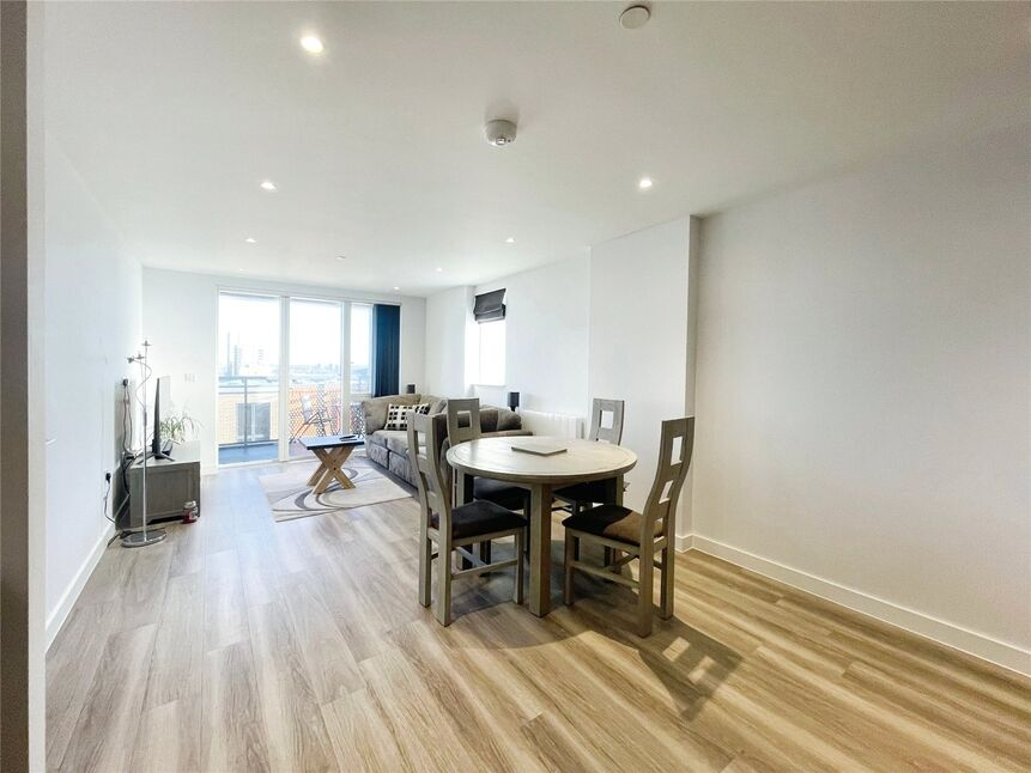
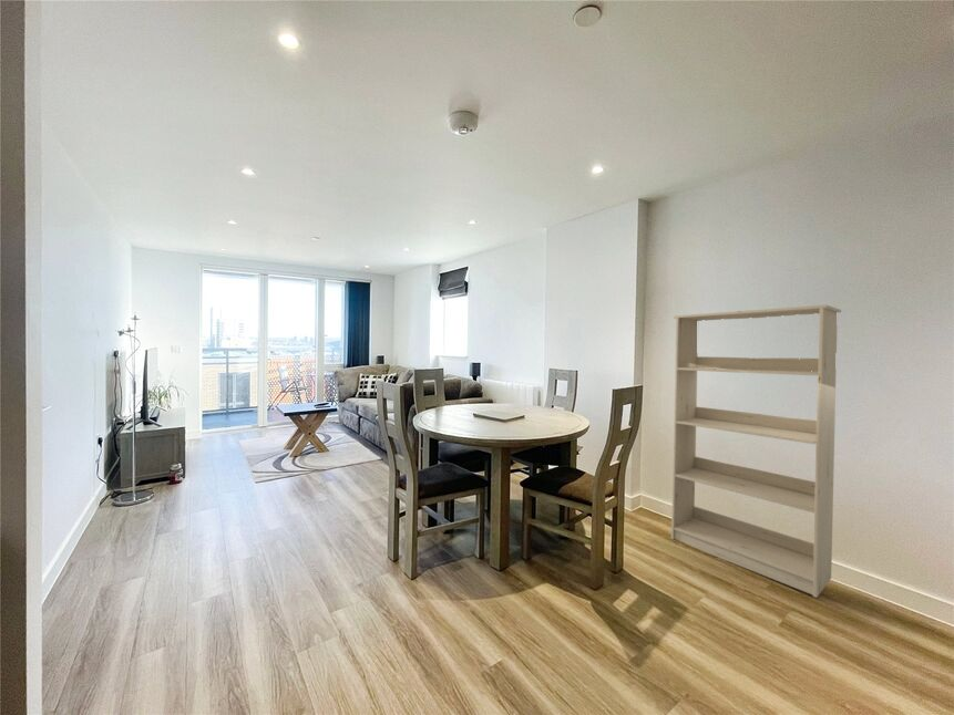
+ bookcase (746, 433)
